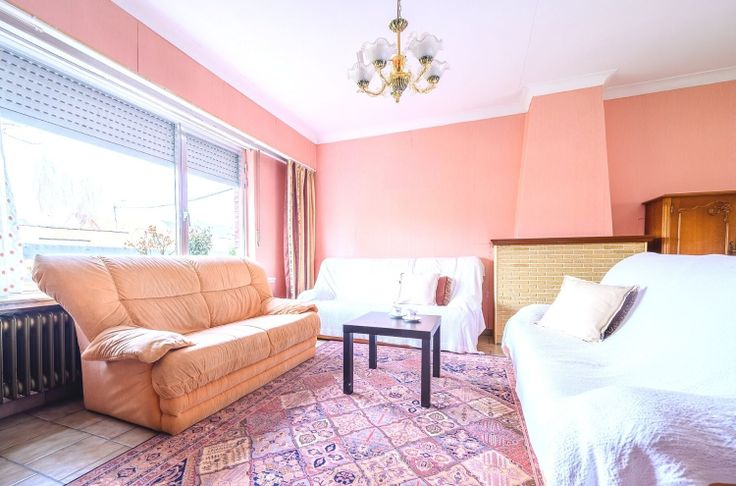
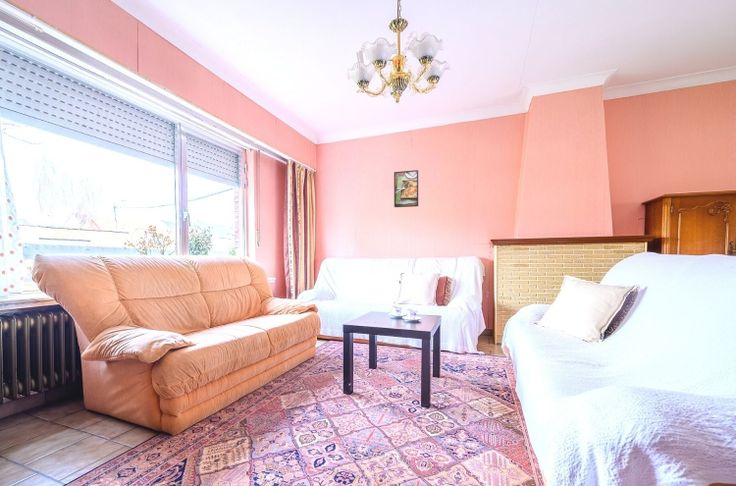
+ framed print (406, 189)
